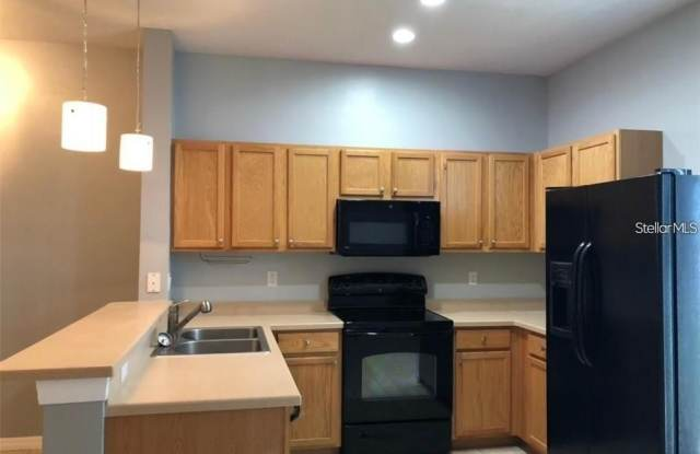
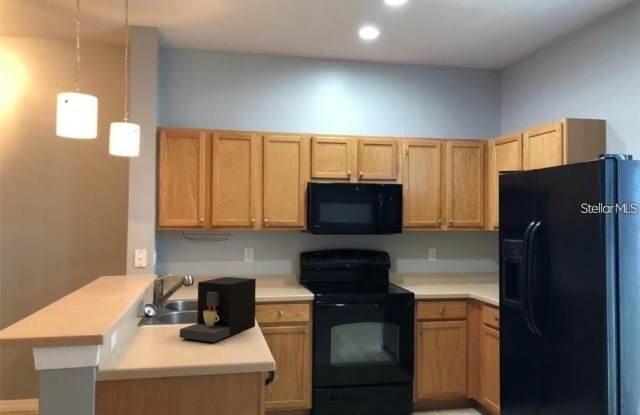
+ coffee maker (219, 307)
